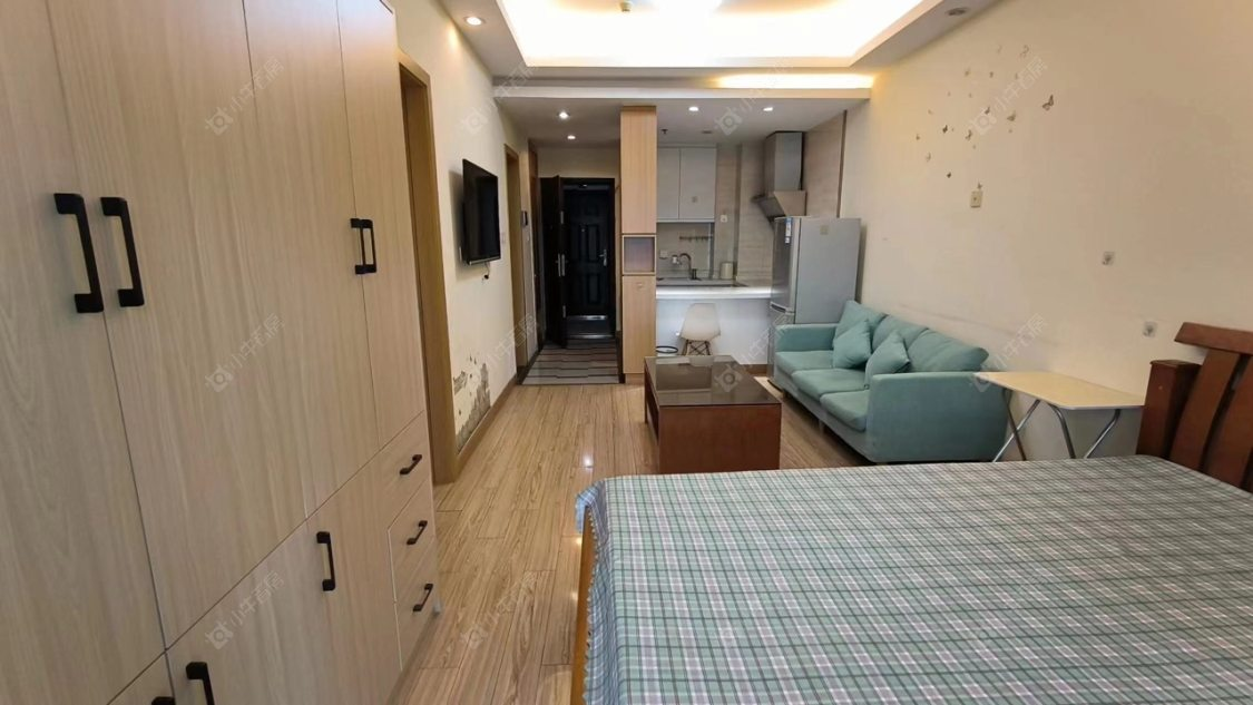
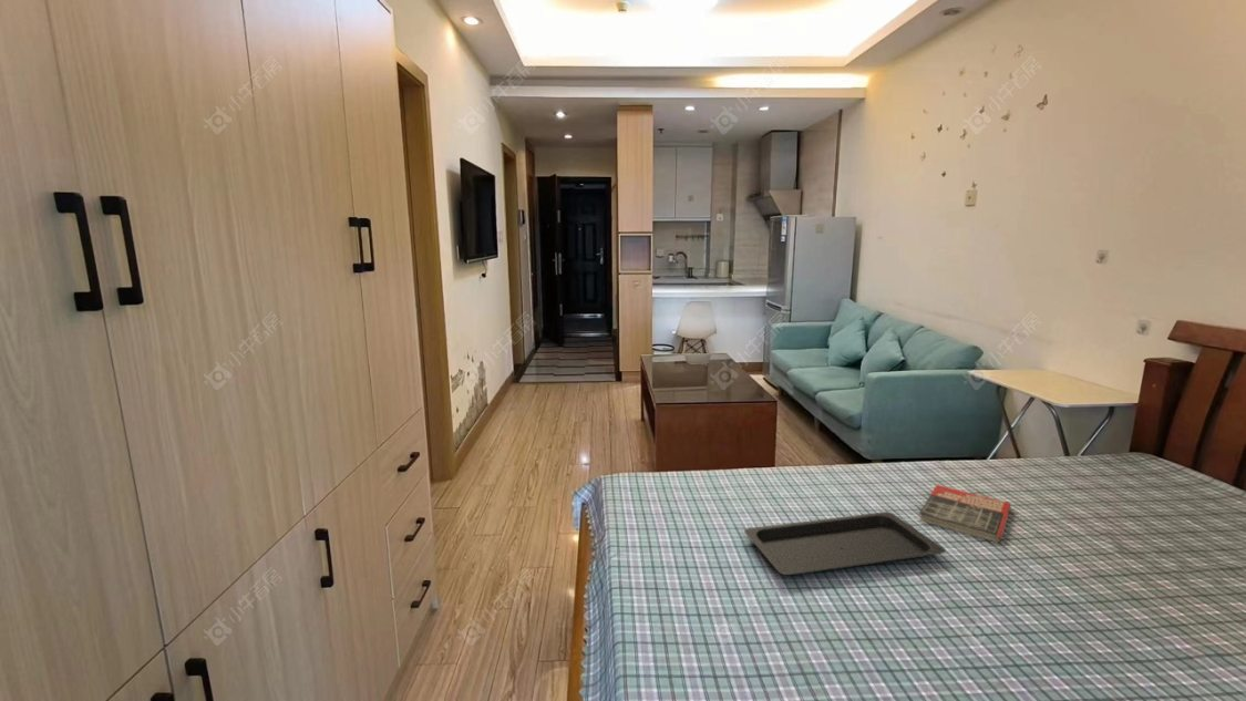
+ book (965, 511)
+ serving tray (841, 544)
